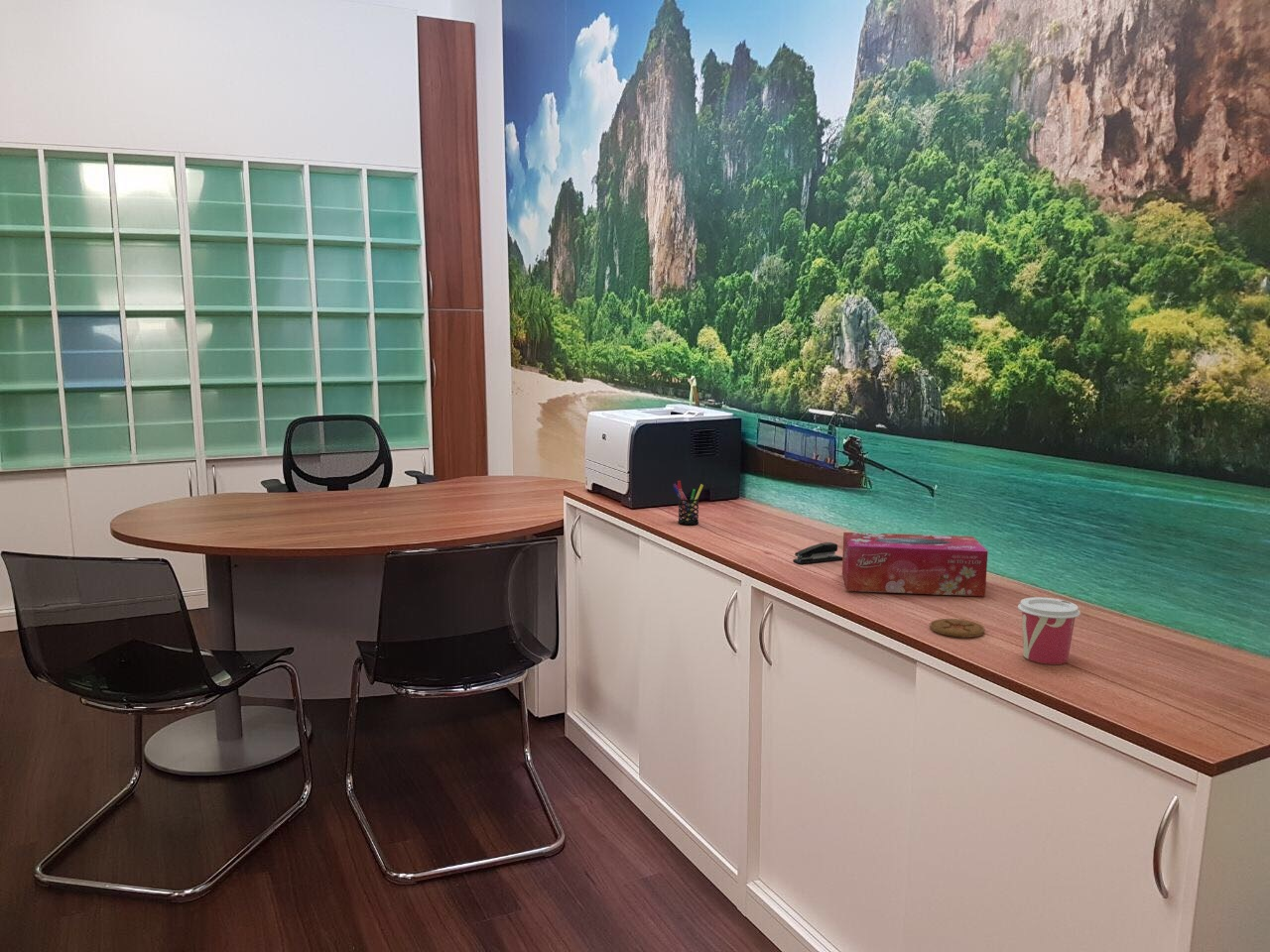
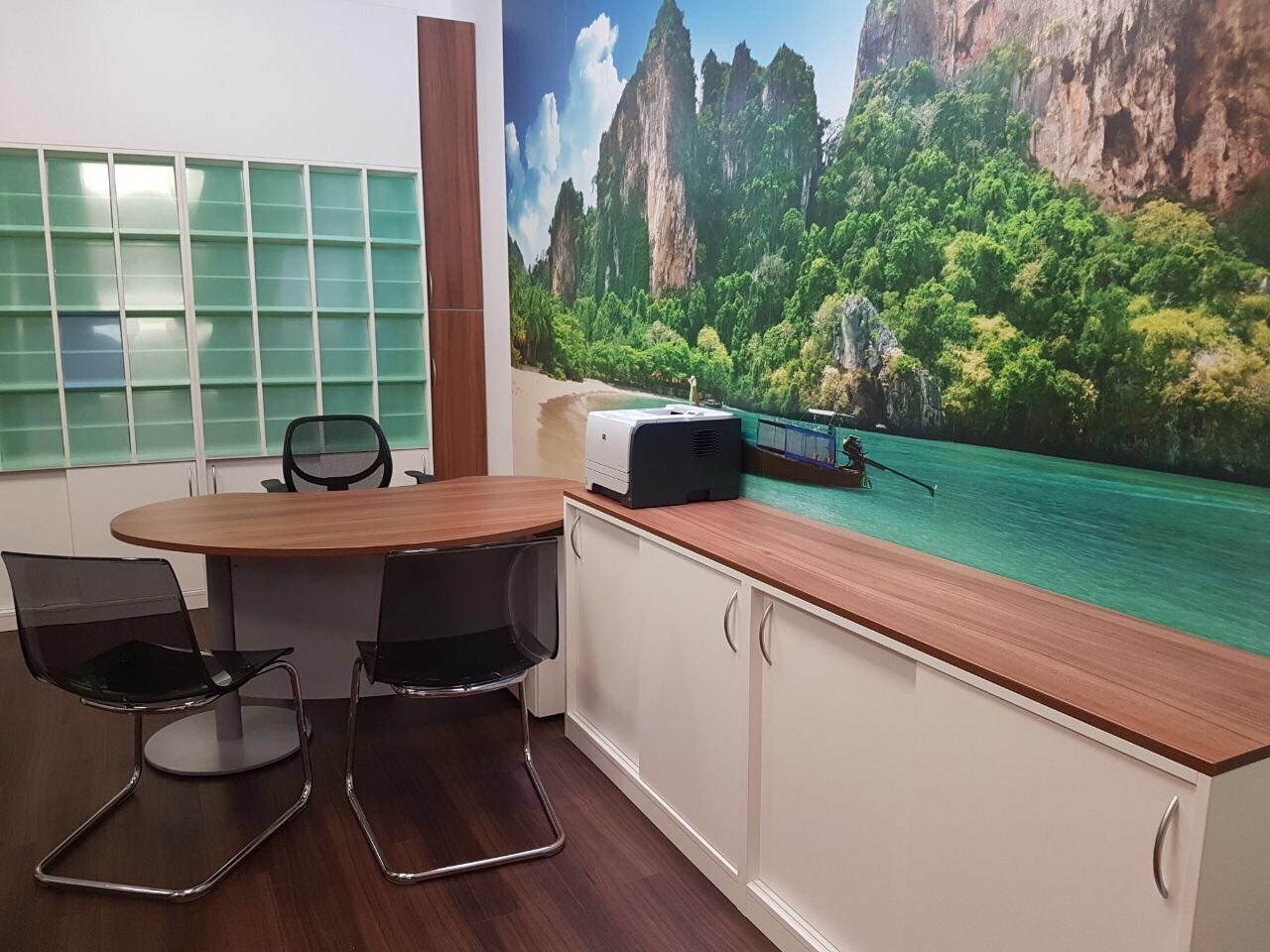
- cup (1047, 631)
- tissue box (911, 562)
- pen holder (688, 502)
- stapler (818, 552)
- coaster (956, 628)
